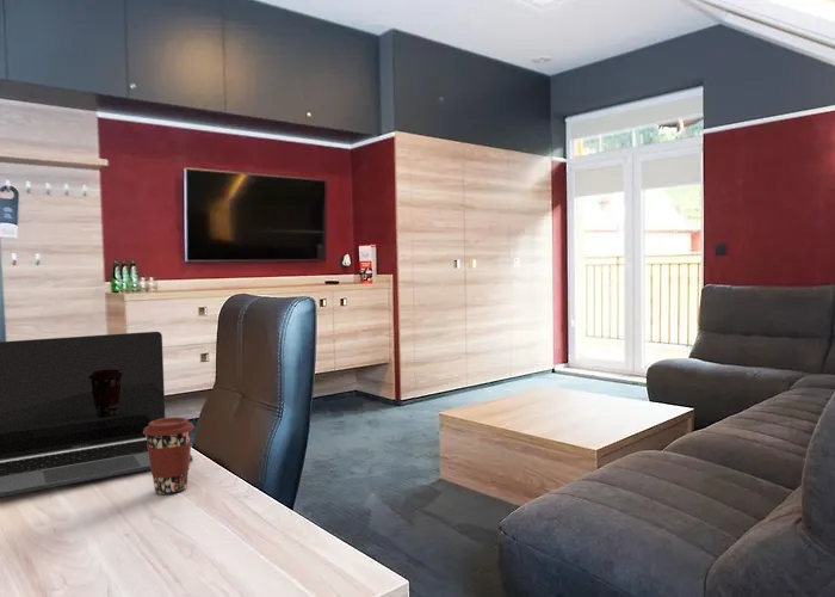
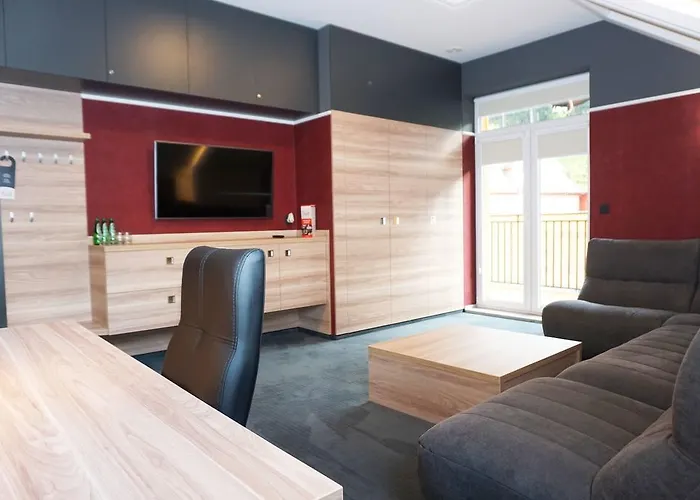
- coffee cup (169, 455)
- laptop (85, 402)
